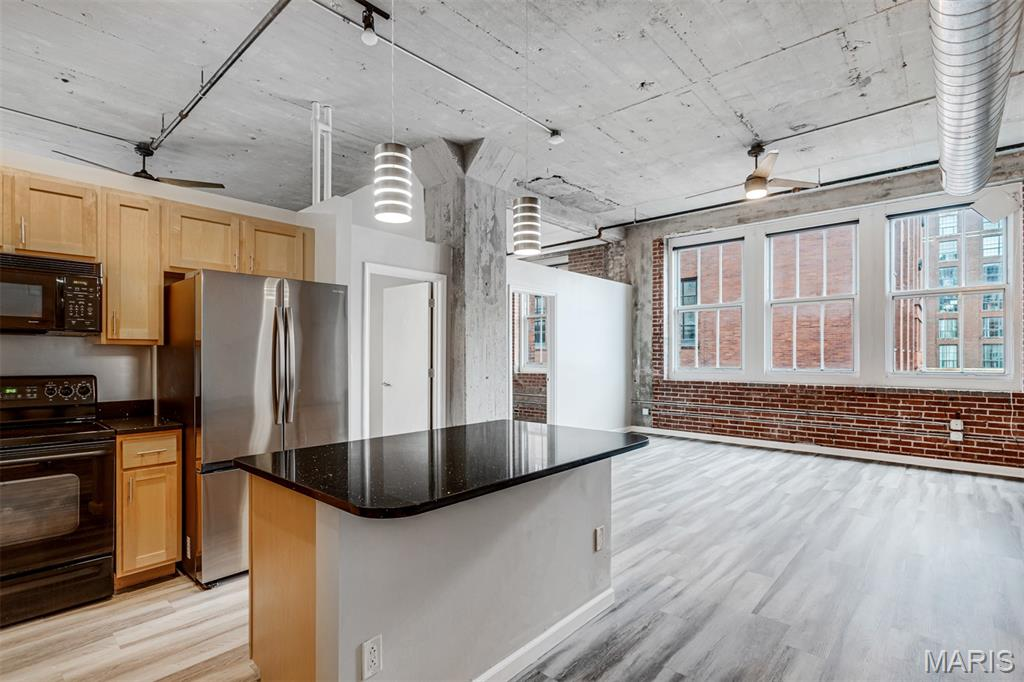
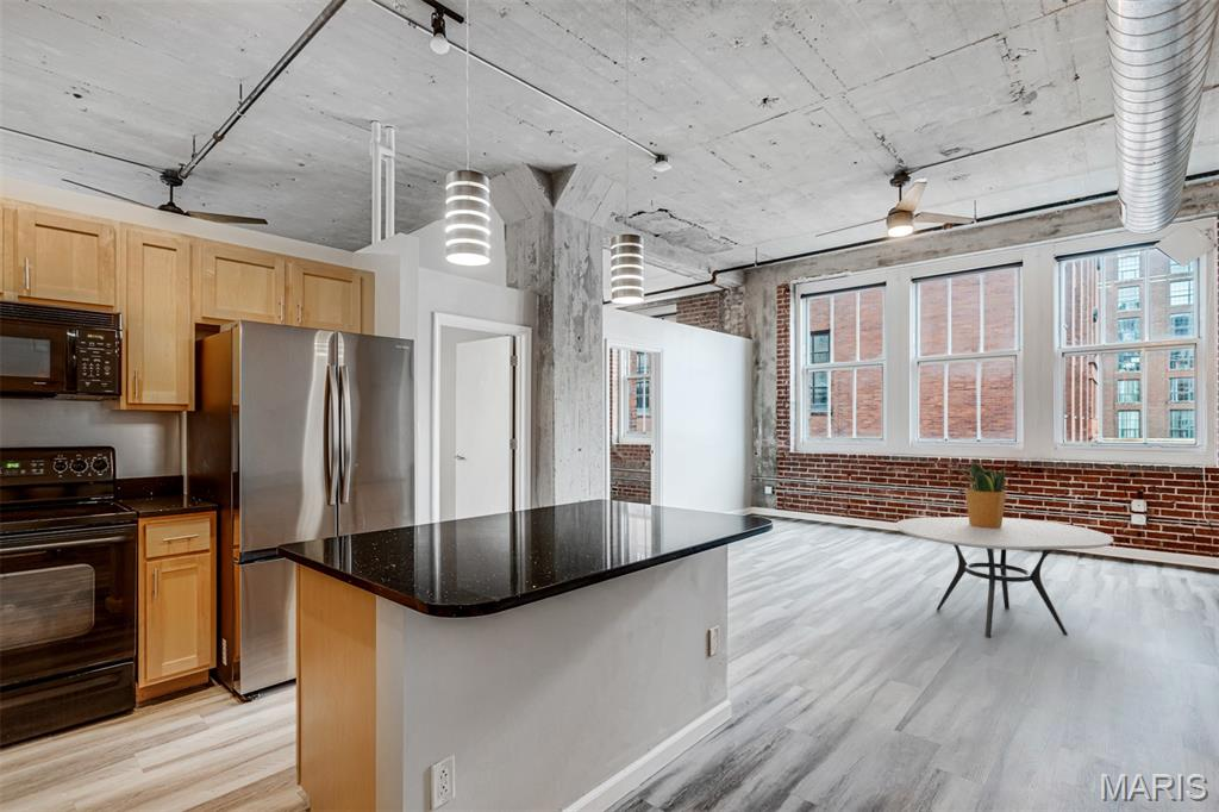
+ dining table (998, 575)
+ potted plant (981, 494)
